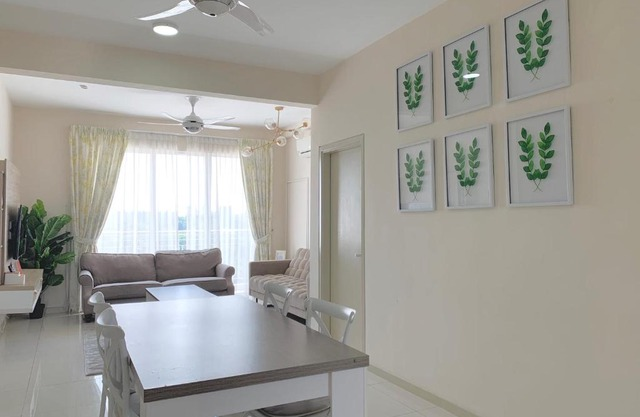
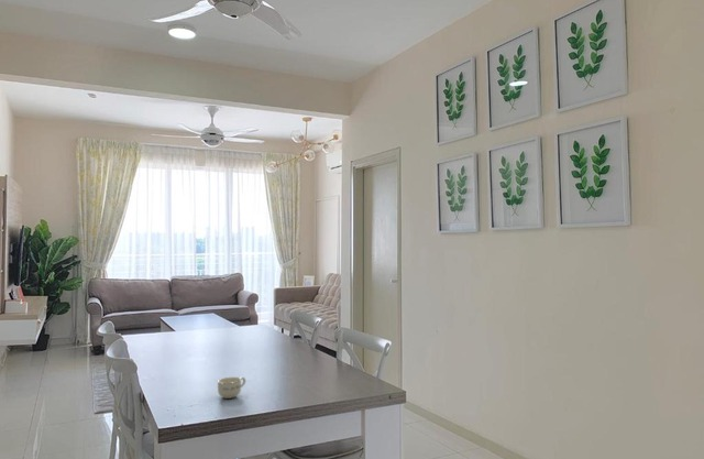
+ cup (232, 386)
